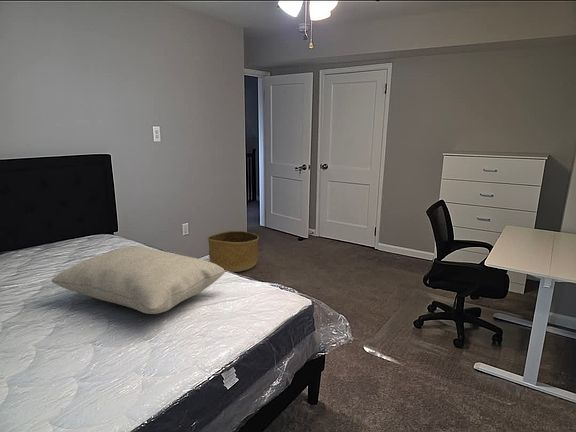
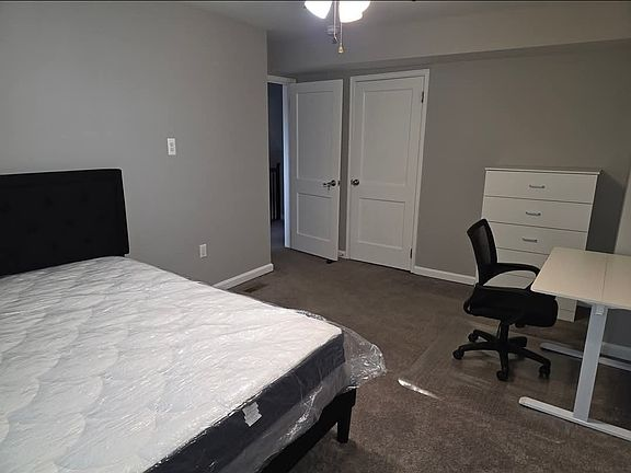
- cushion (141, 276)
- basket (234, 250)
